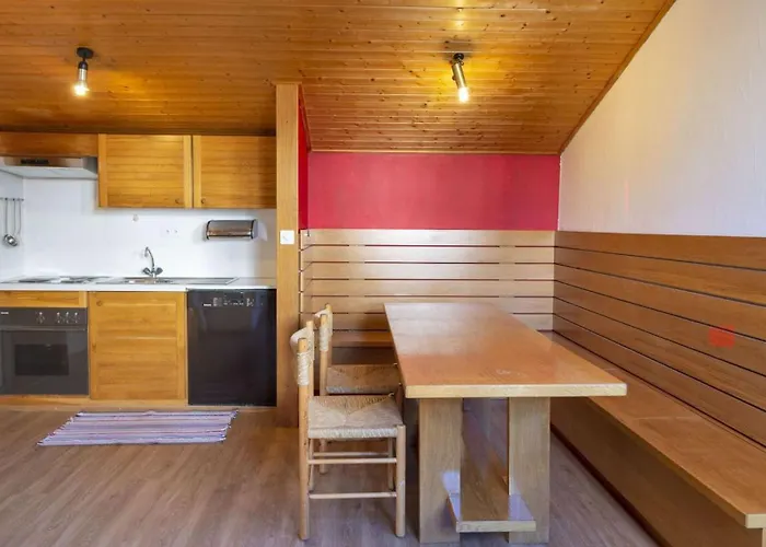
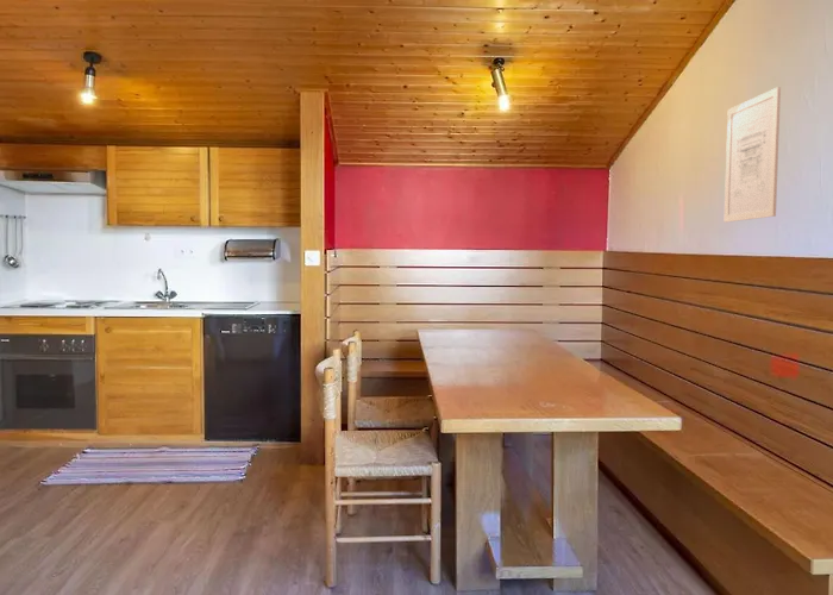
+ wall art (750, 159)
